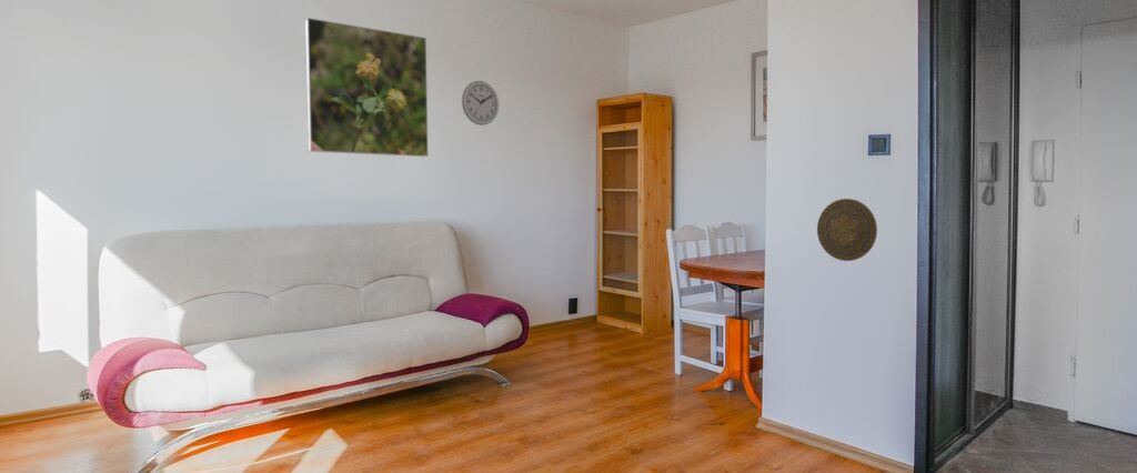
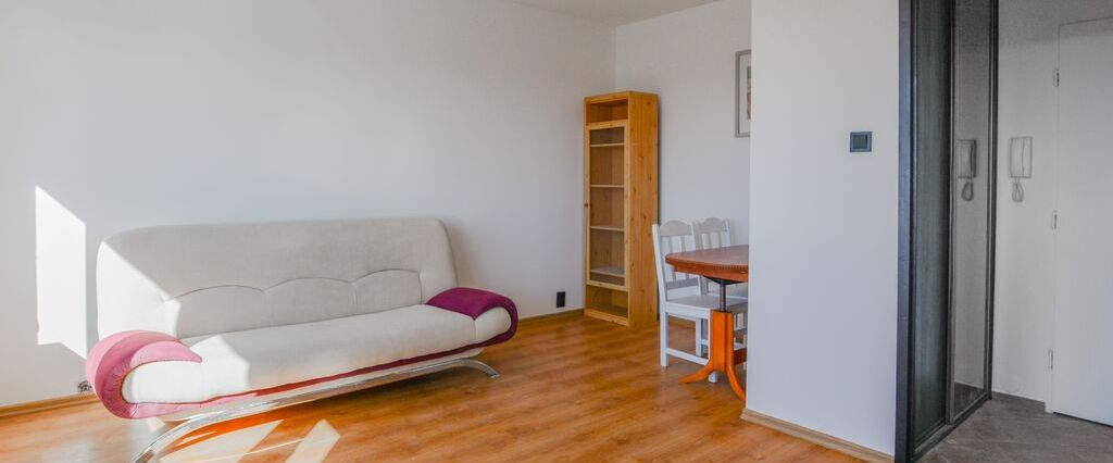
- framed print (370, 91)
- wall clock (481, 102)
- decorative plate (844, 230)
